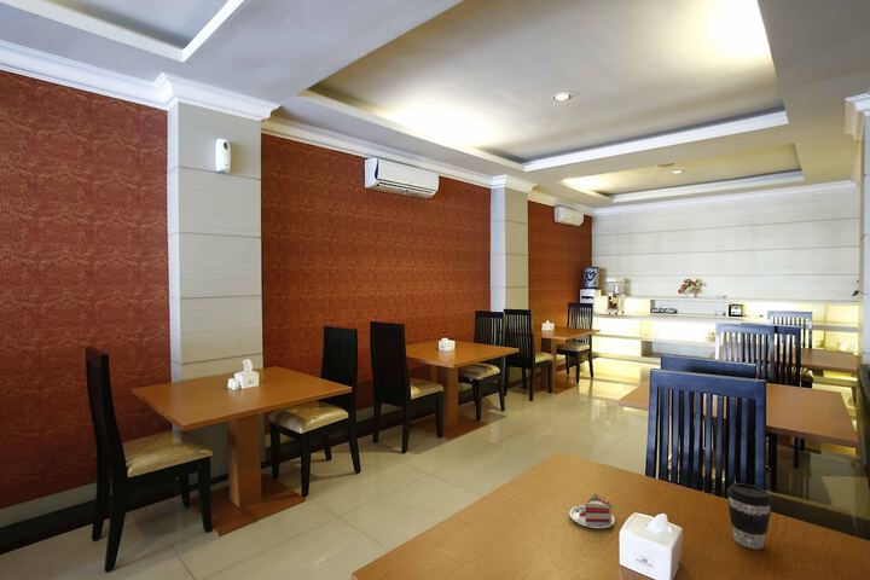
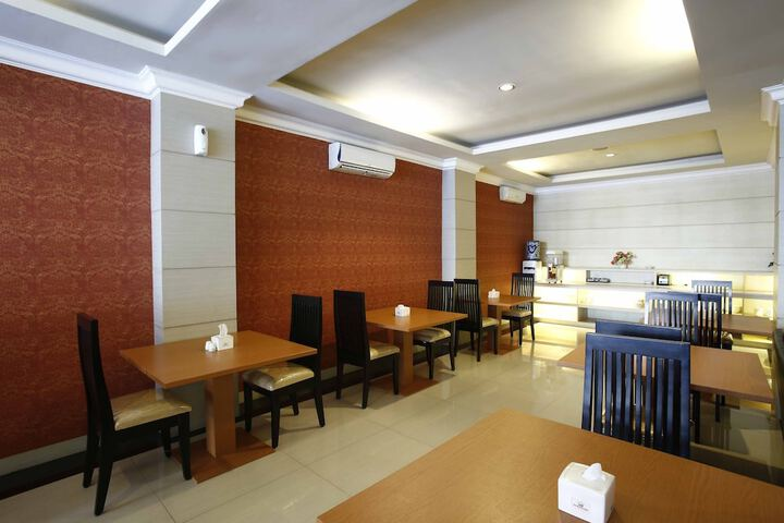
- cake slice (591, 507)
- coffee cup (748, 516)
